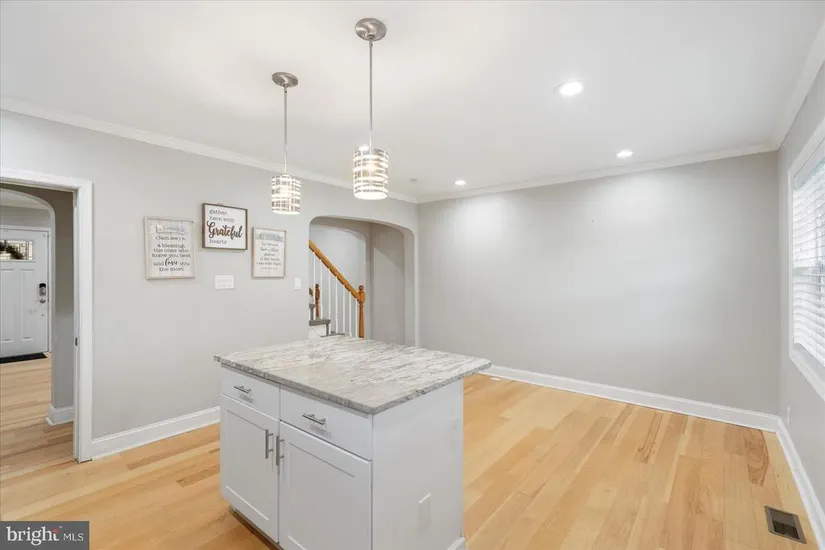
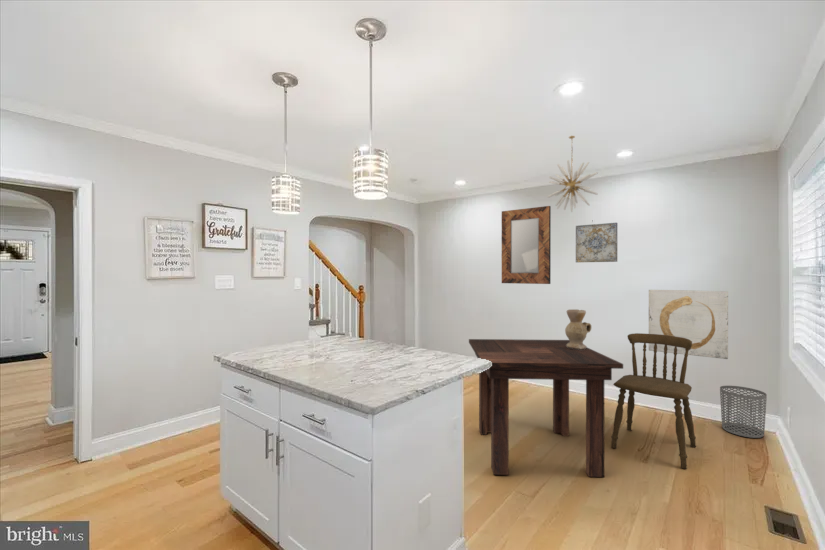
+ waste bin (742, 411)
+ home mirror (525, 246)
+ dining table (553, 400)
+ chandelier (570, 174)
+ wall art (686, 322)
+ wall art (595, 243)
+ vase (578, 329)
+ dining chair (653, 392)
